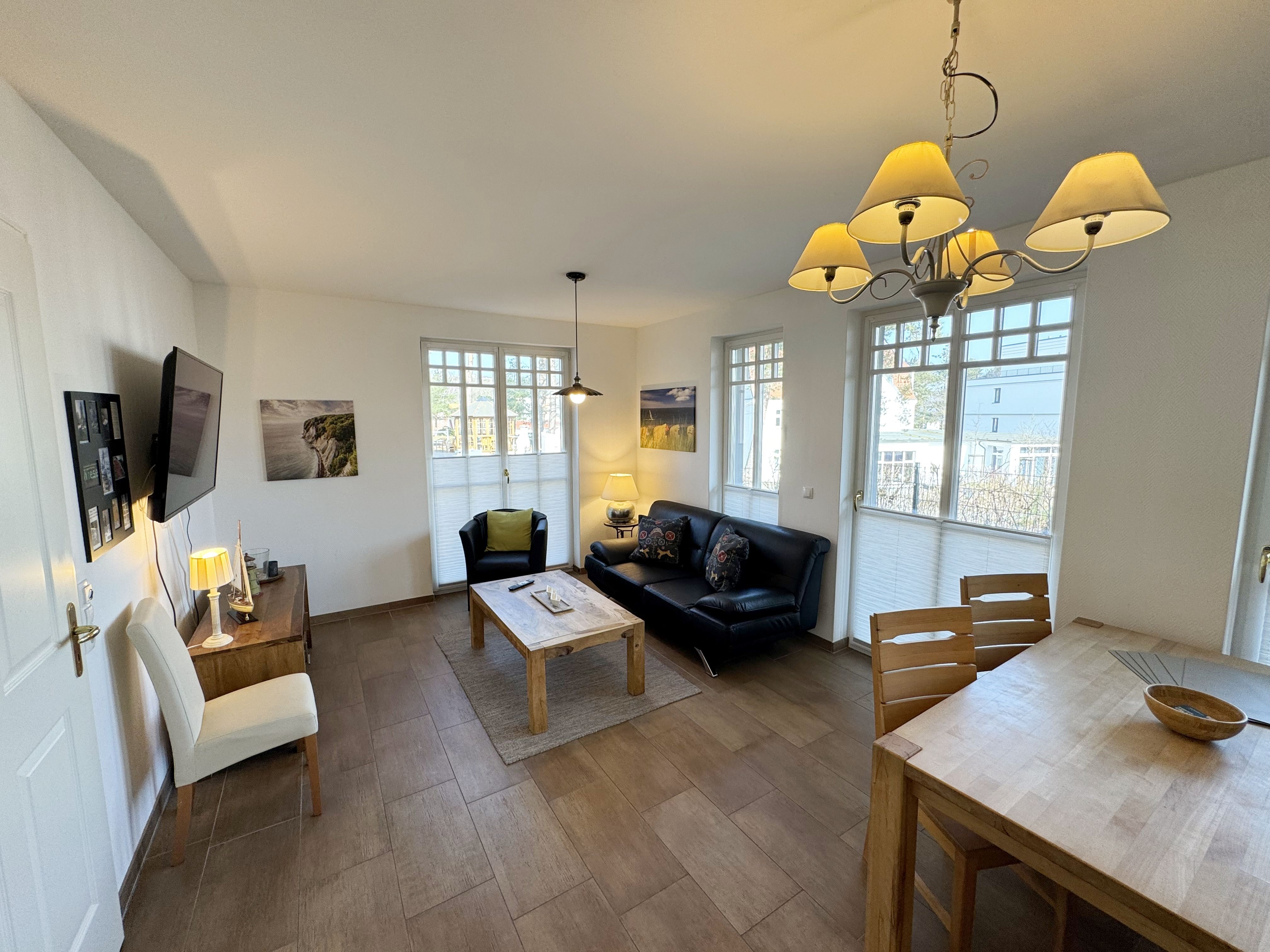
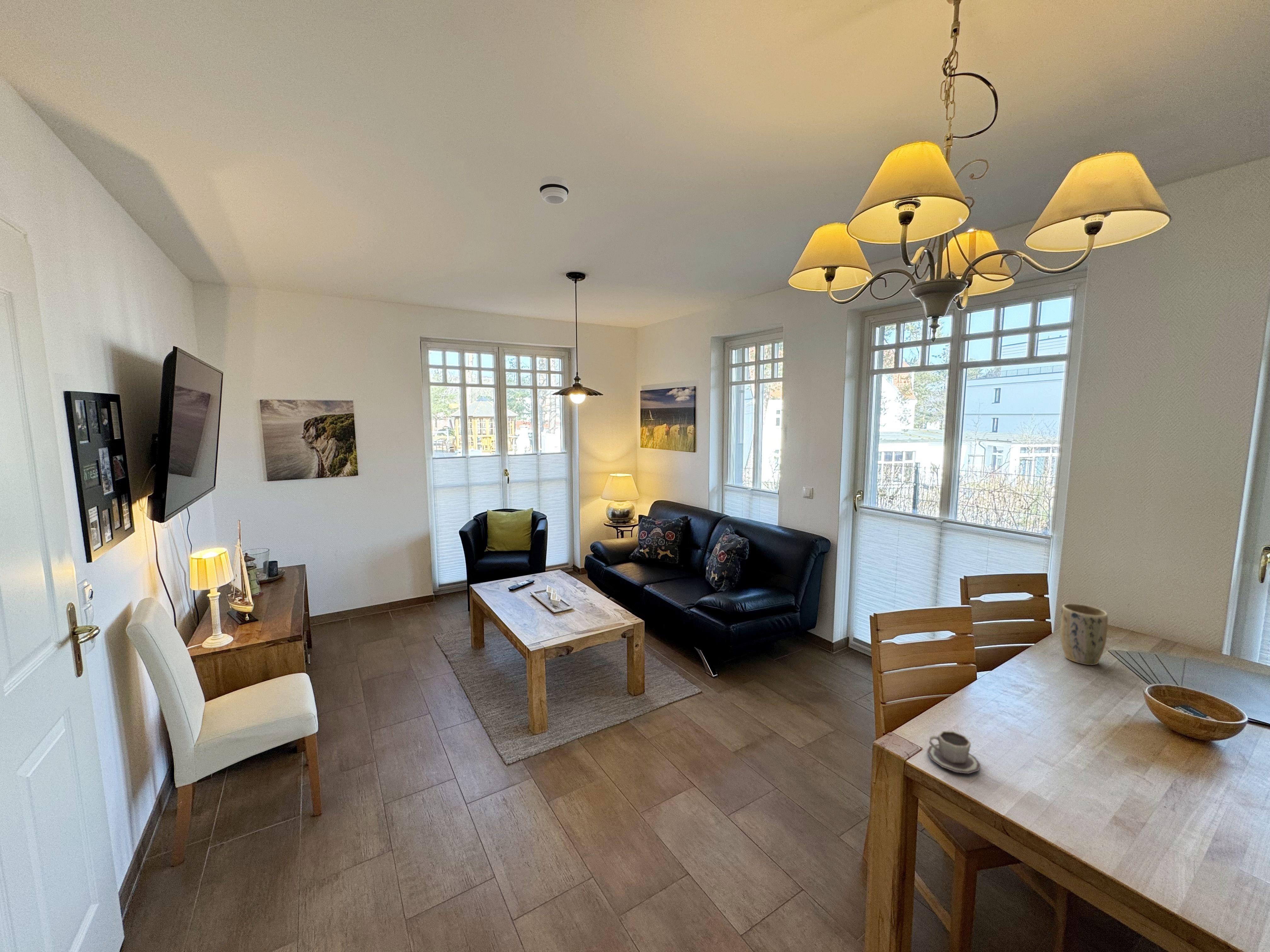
+ cup (953, 750)
+ plant pot (1082, 634)
+ smoke detector (554, 191)
